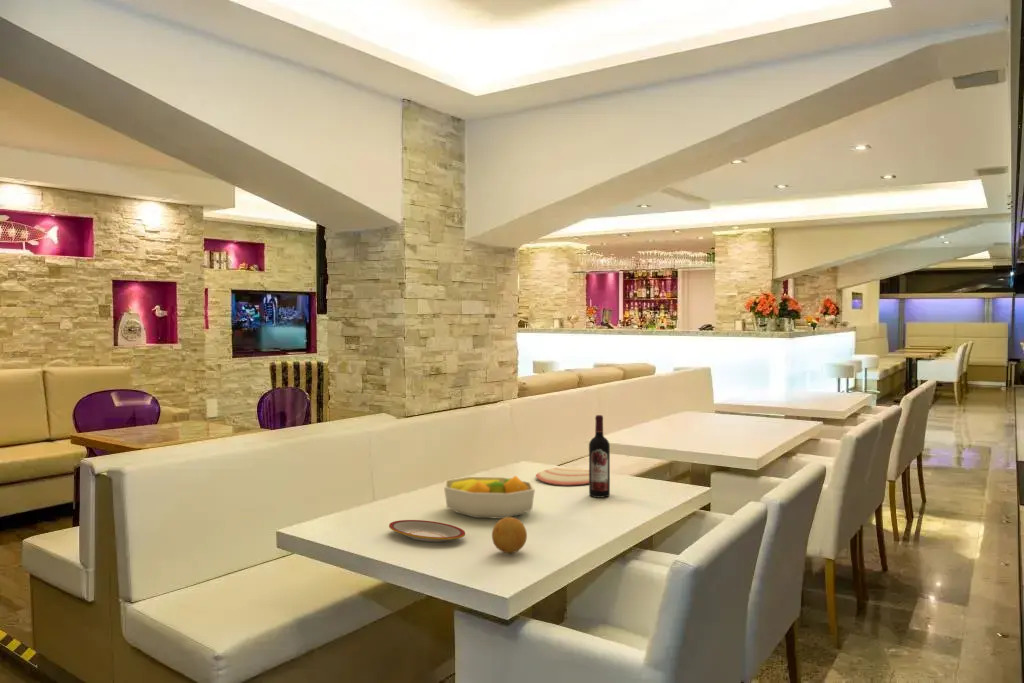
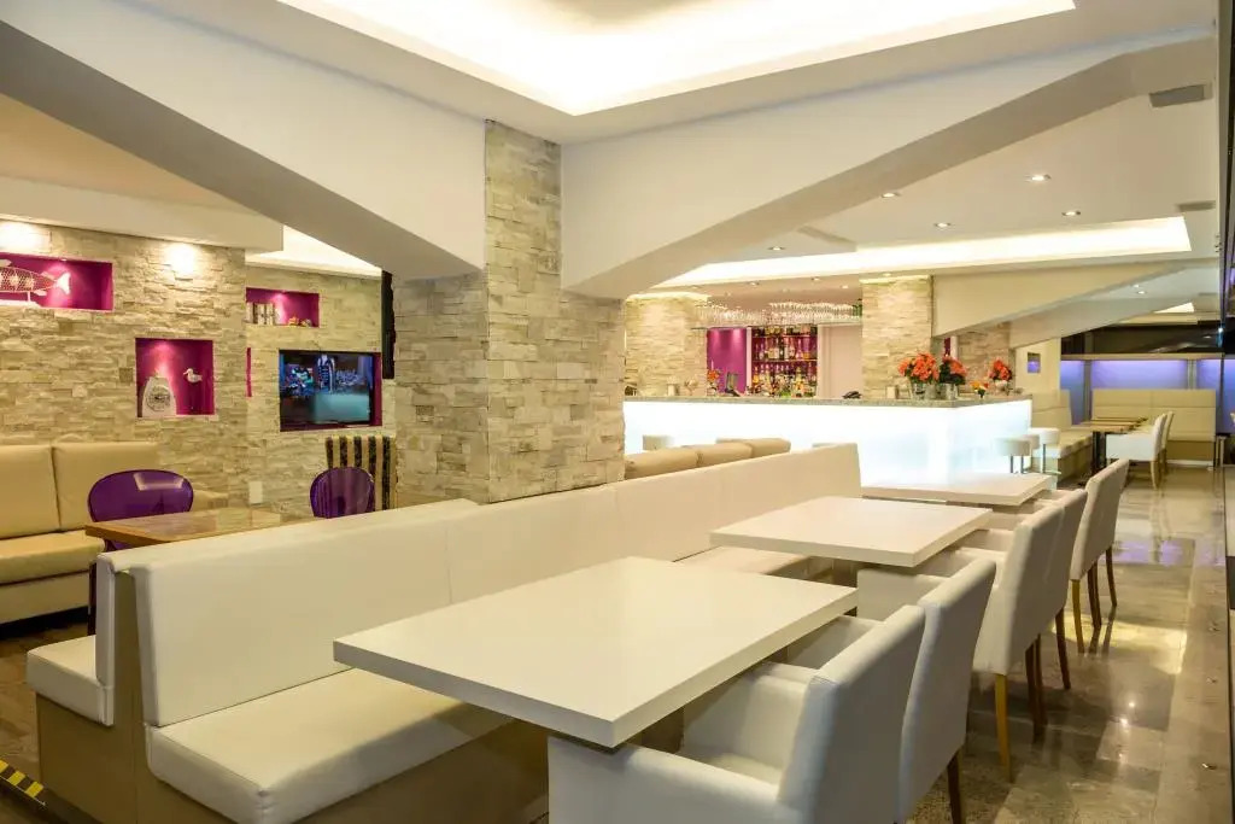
- plate (569, 473)
- fruit (509, 535)
- plate (426, 532)
- wine bottle (599, 455)
- fruit bowl (488, 492)
